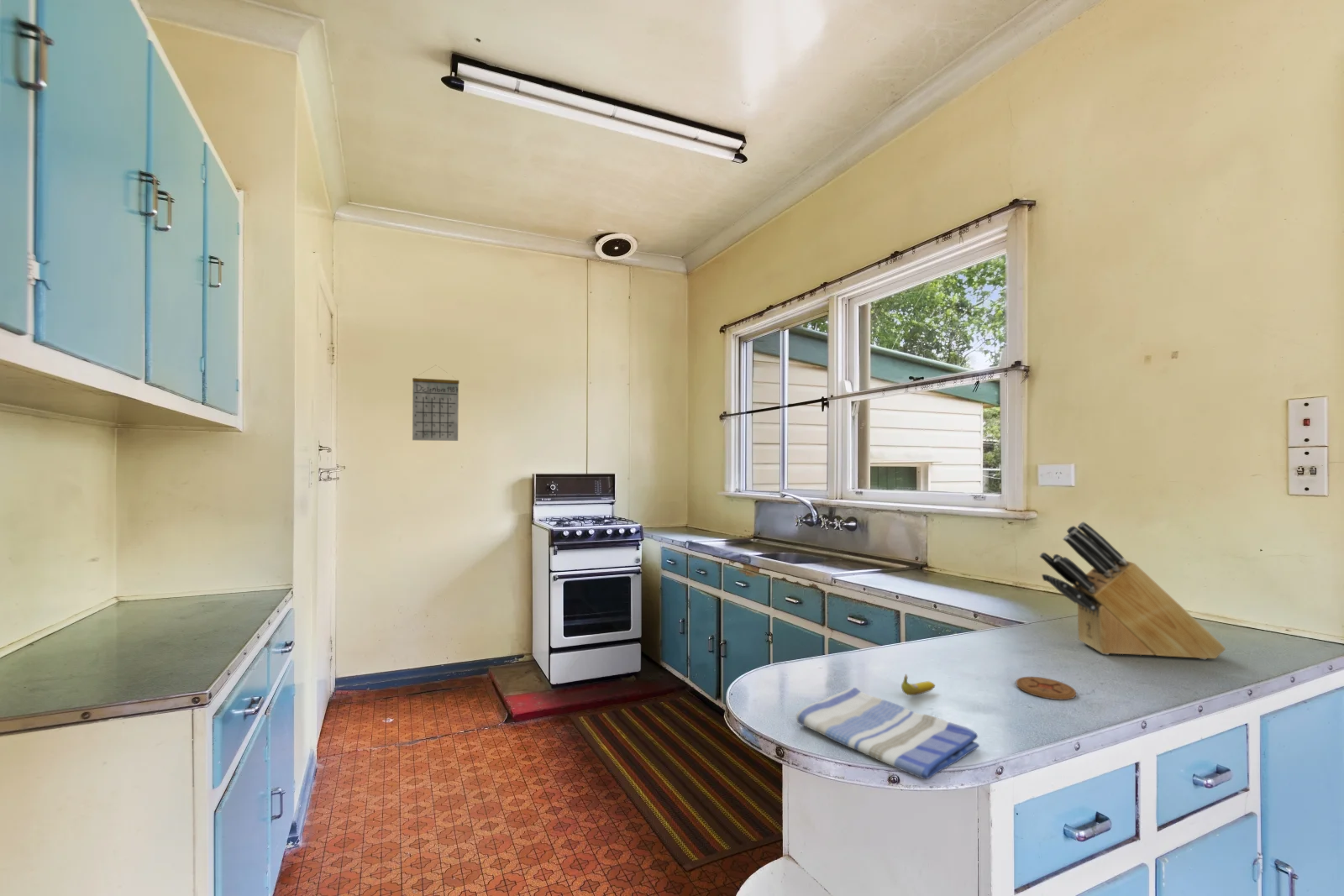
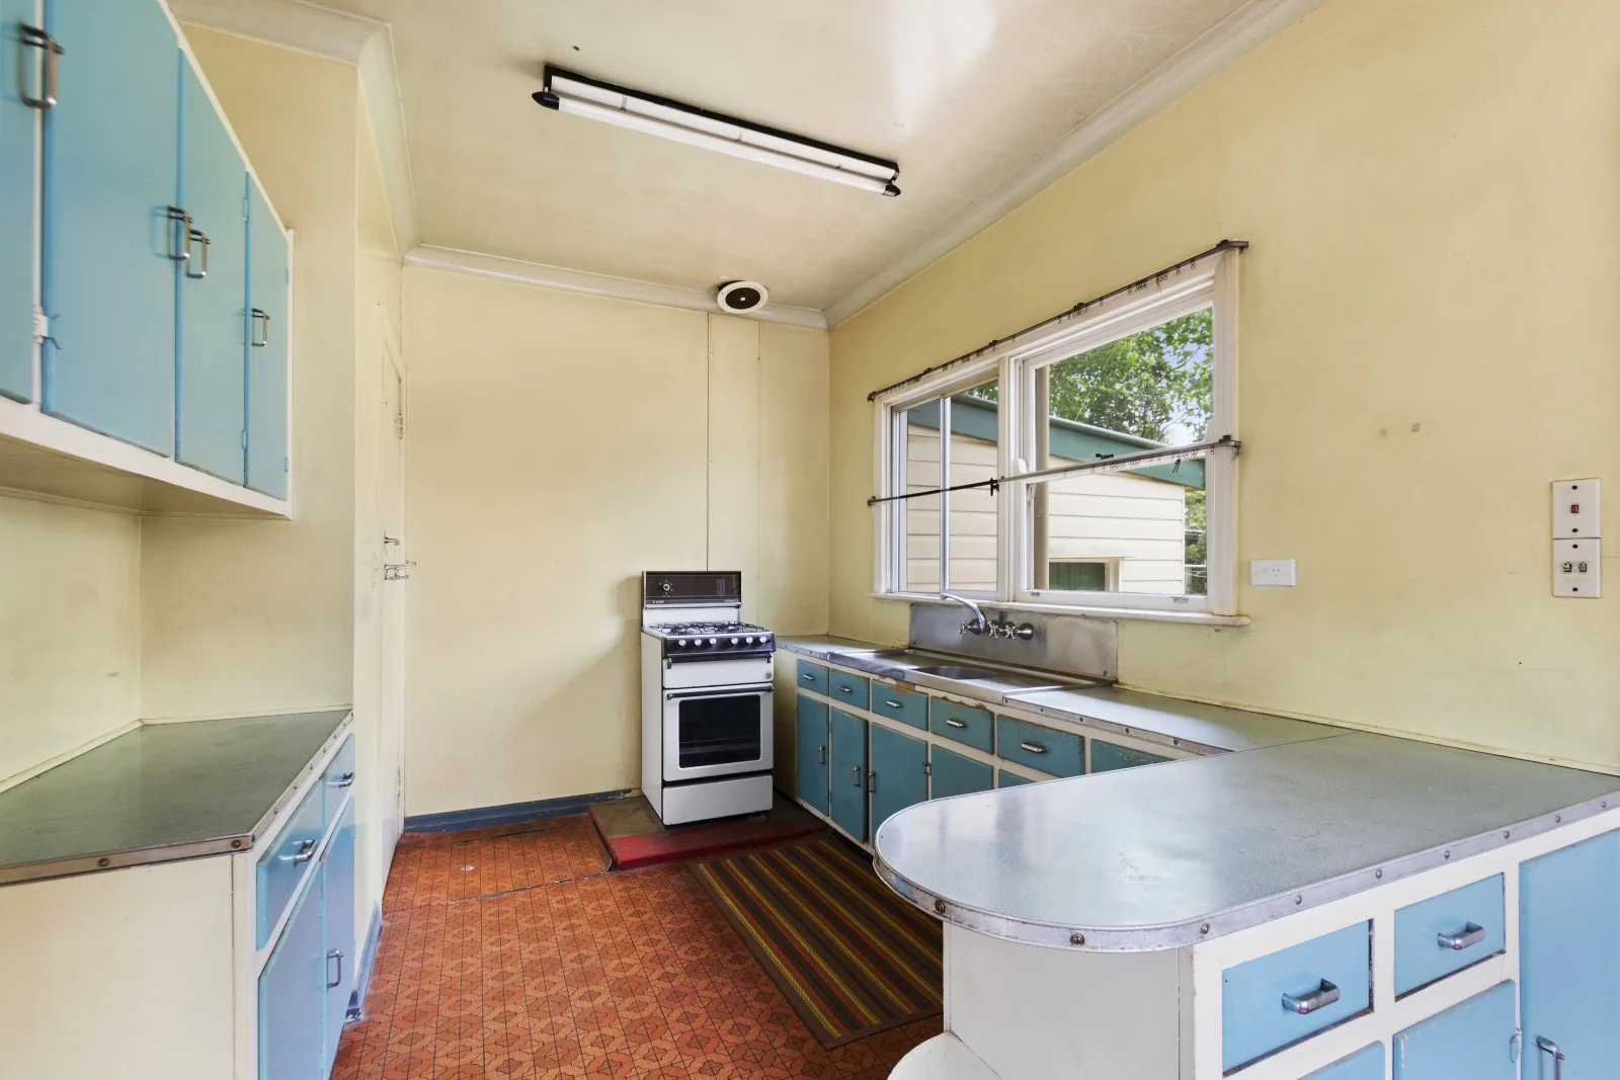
- dish towel (883, 726)
- coaster (1045, 687)
- fruit (917, 683)
- knife block (1126, 585)
- calendar (436, 402)
